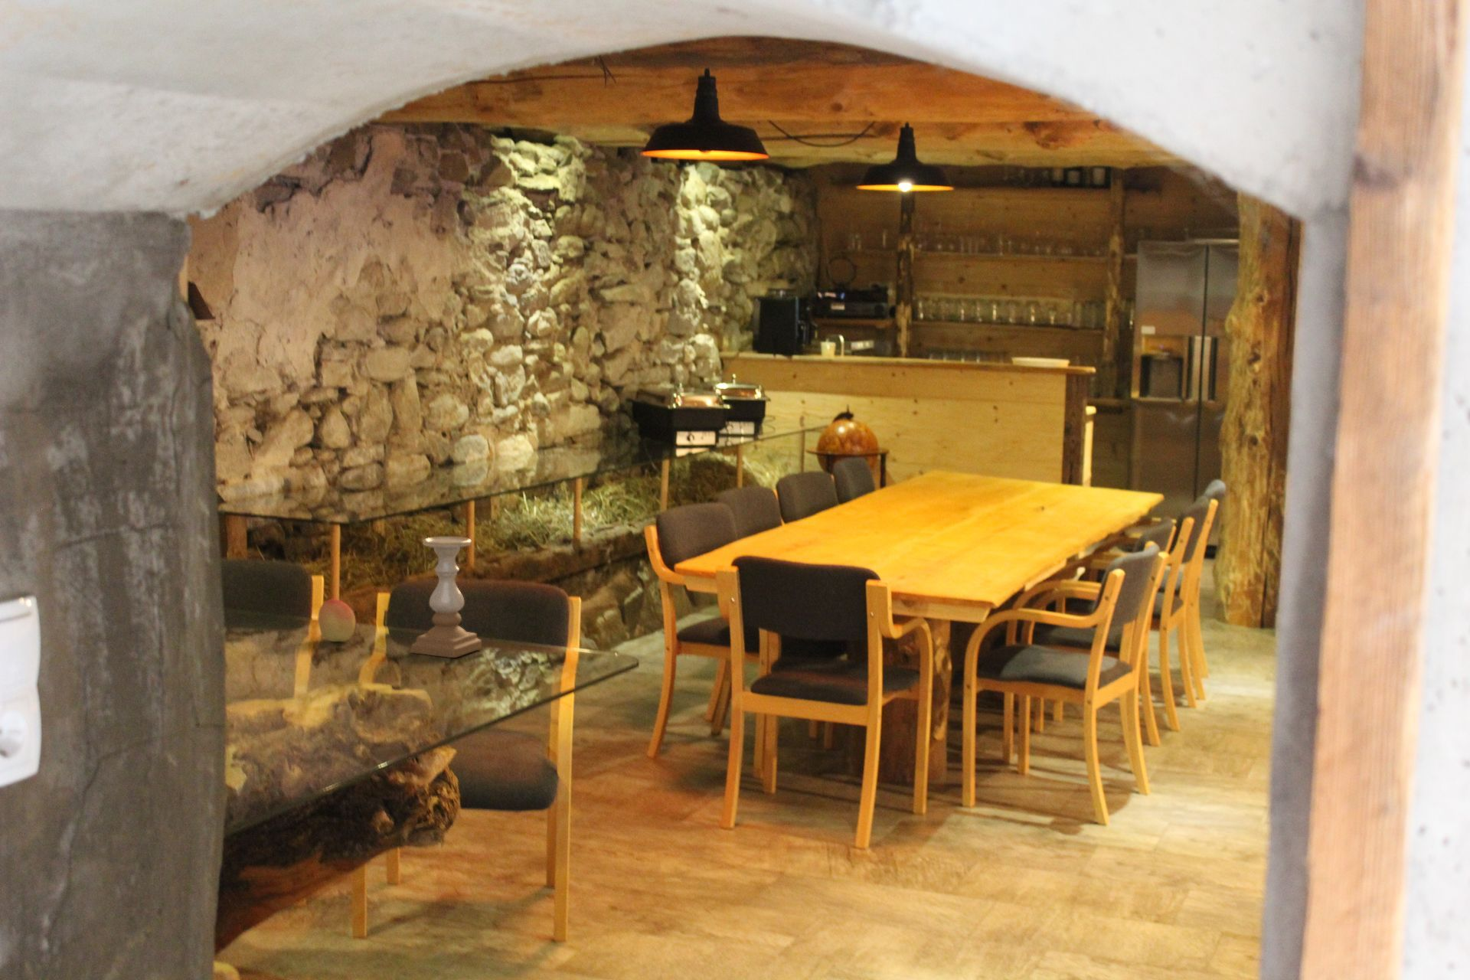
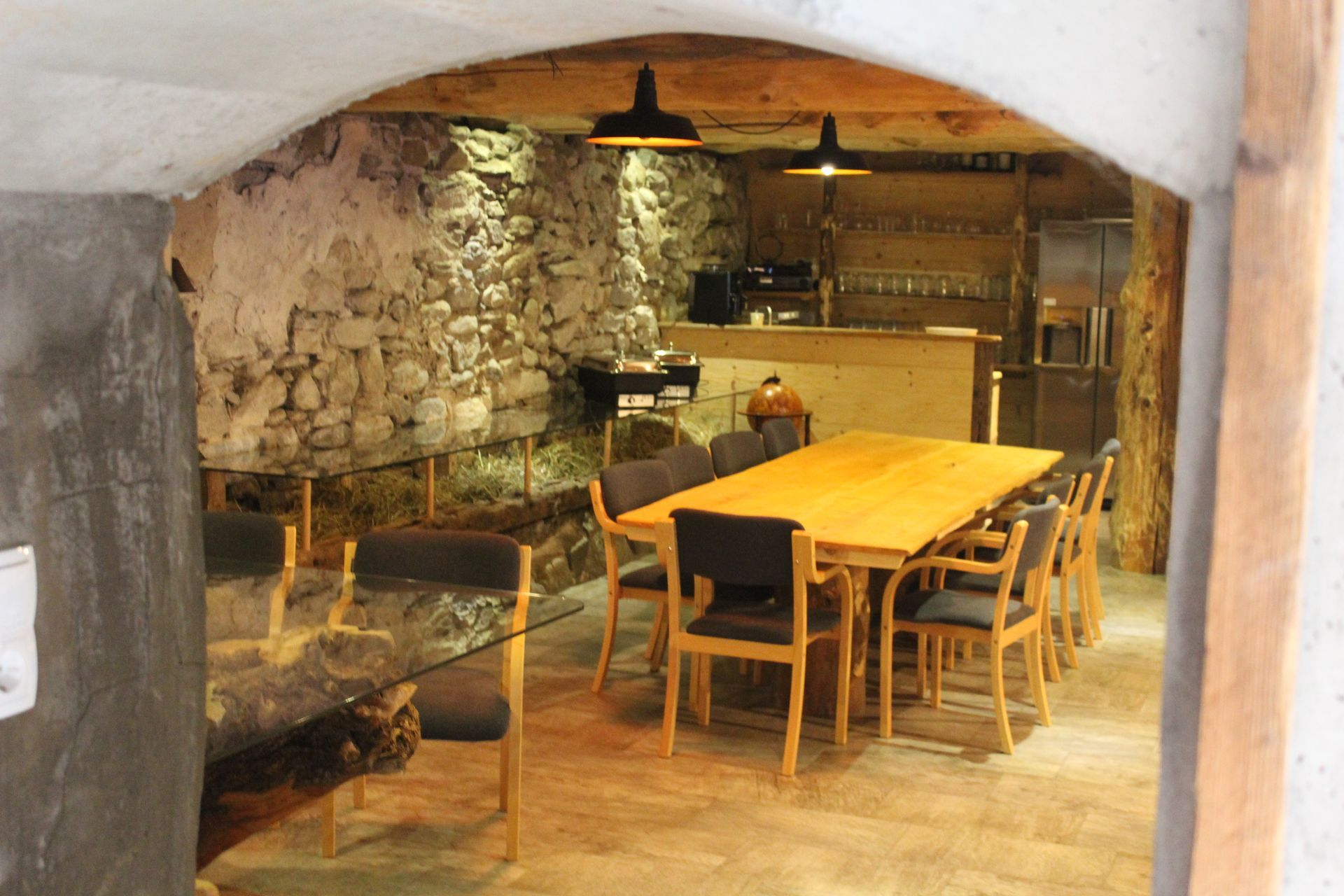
- candle holder (446, 595)
- fruit (336, 619)
